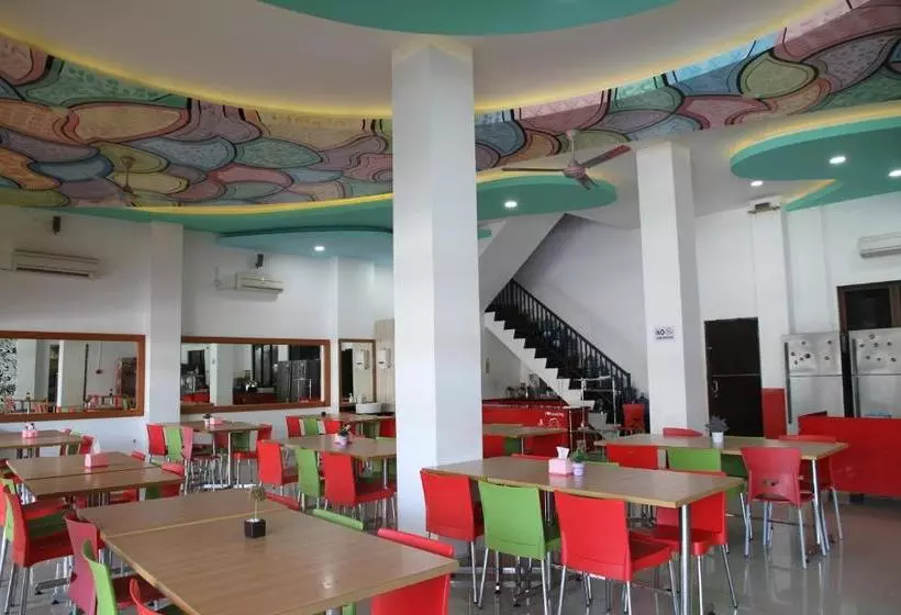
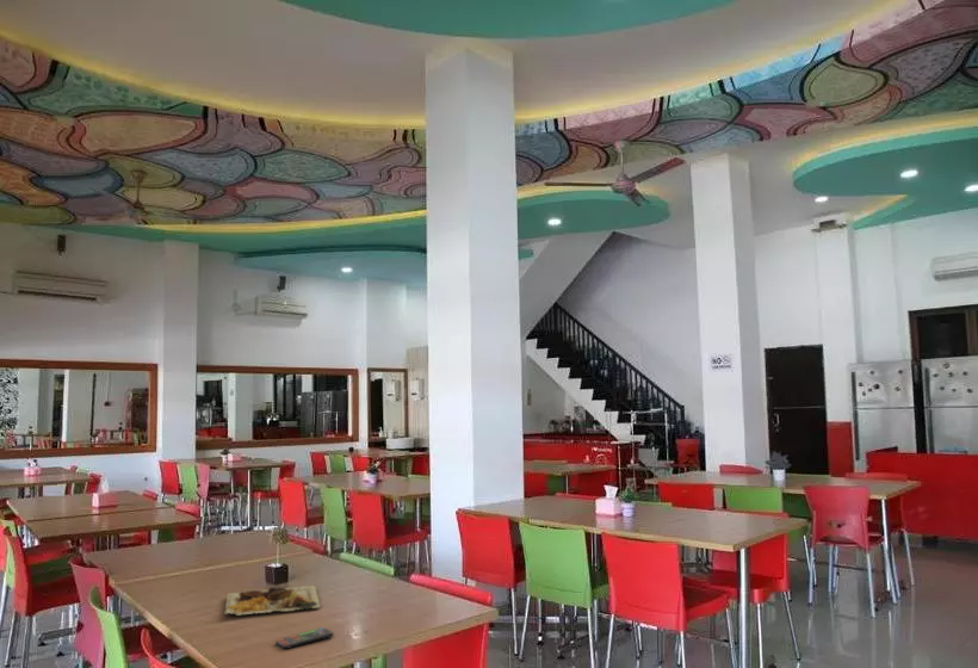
+ food plate (273, 594)
+ smartphone (304, 637)
